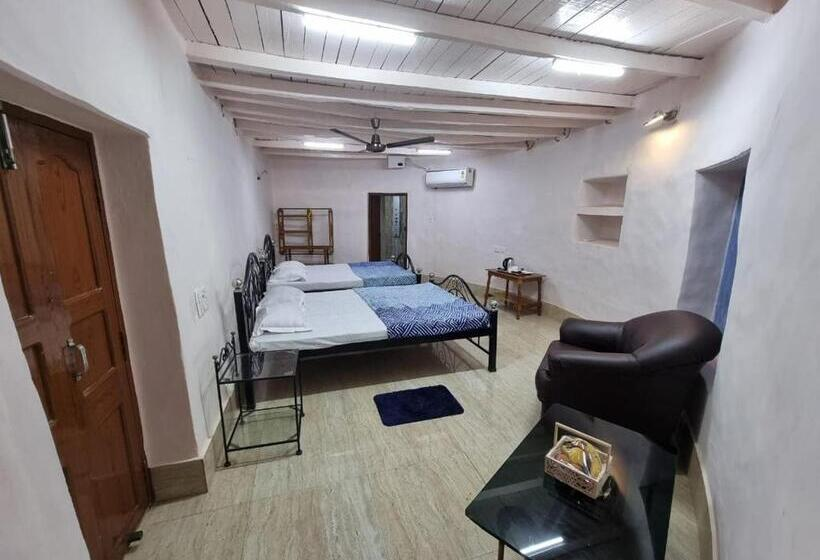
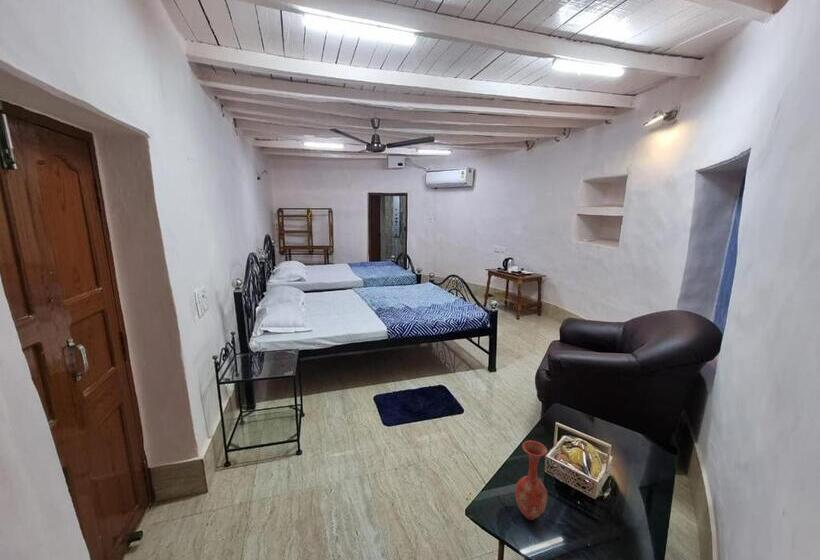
+ vase (532, 482)
